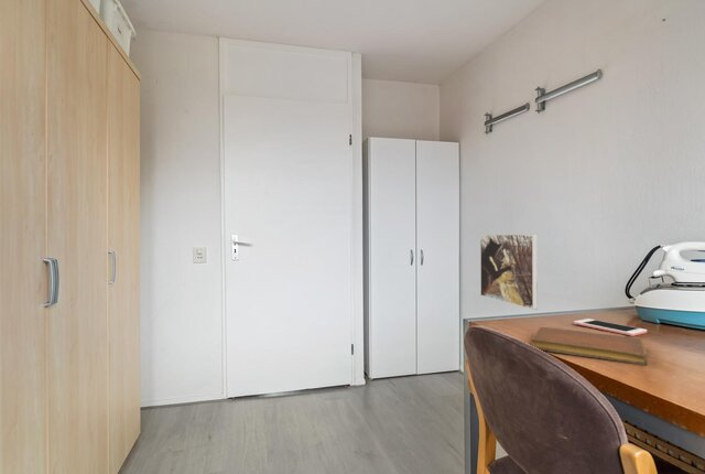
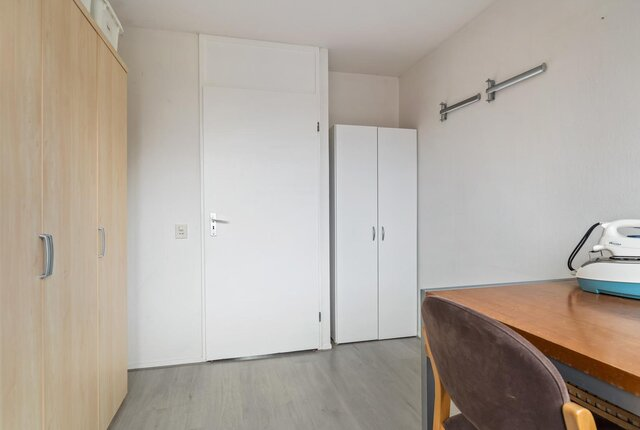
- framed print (506, 268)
- cell phone (608, 326)
- notebook (586, 343)
